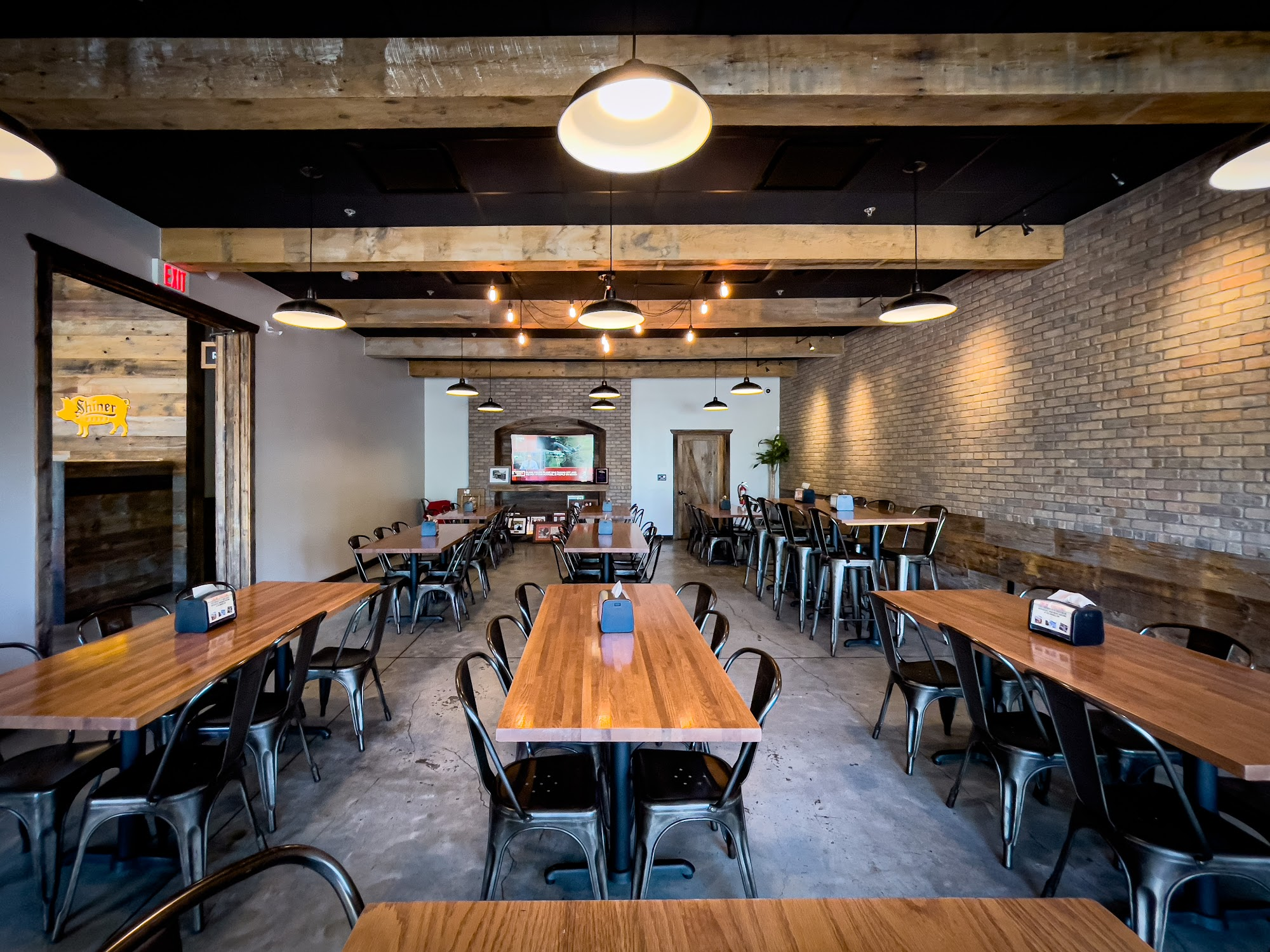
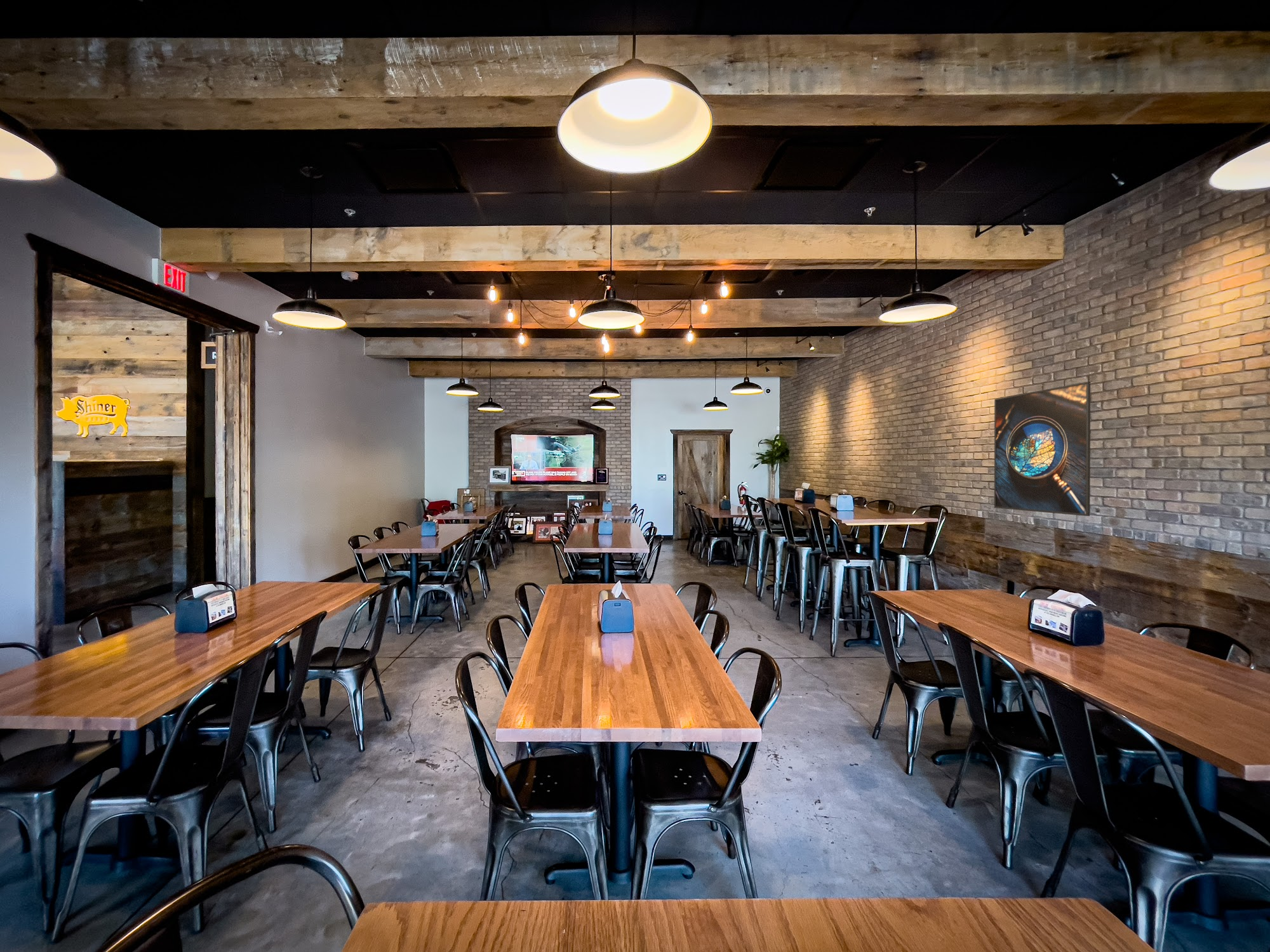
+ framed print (1037, 451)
